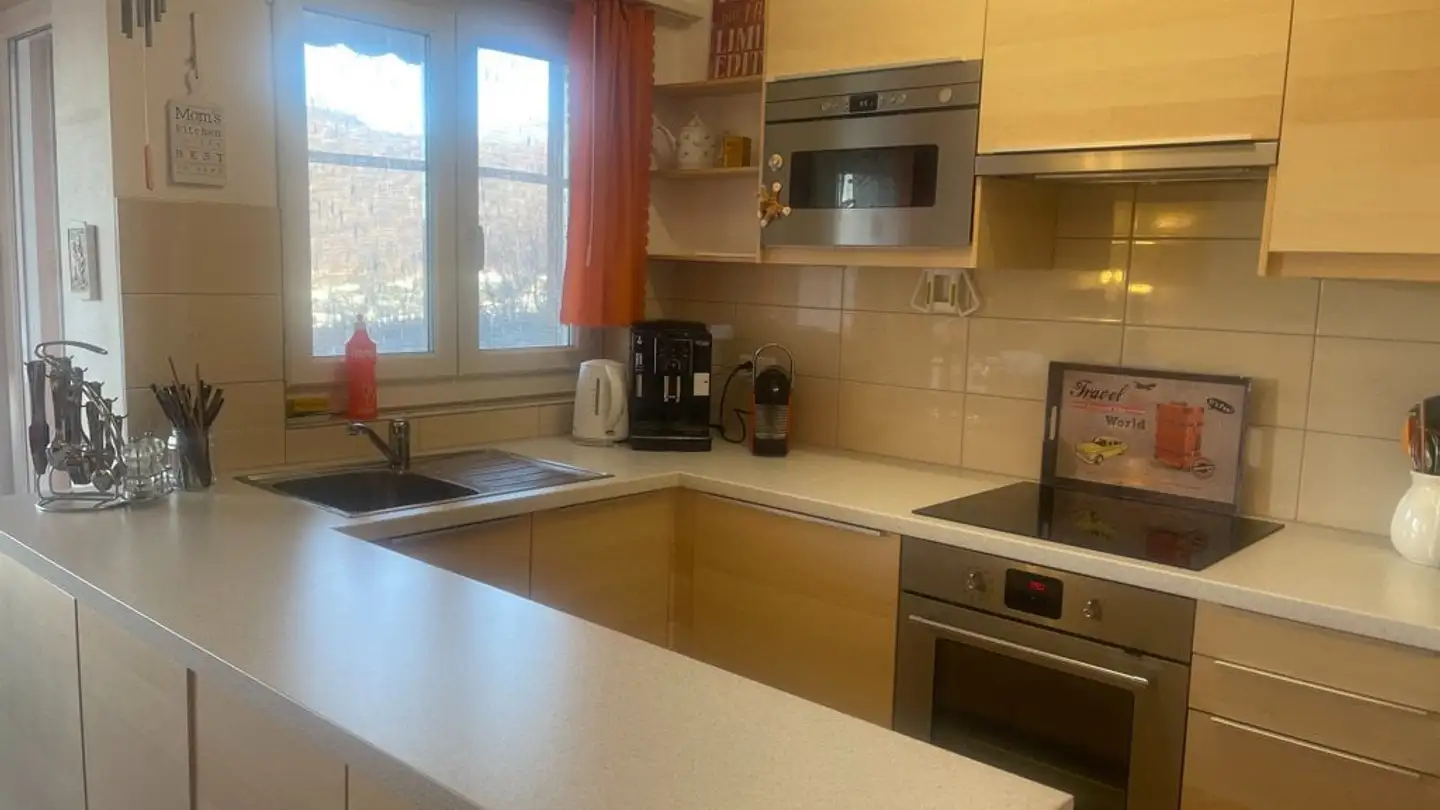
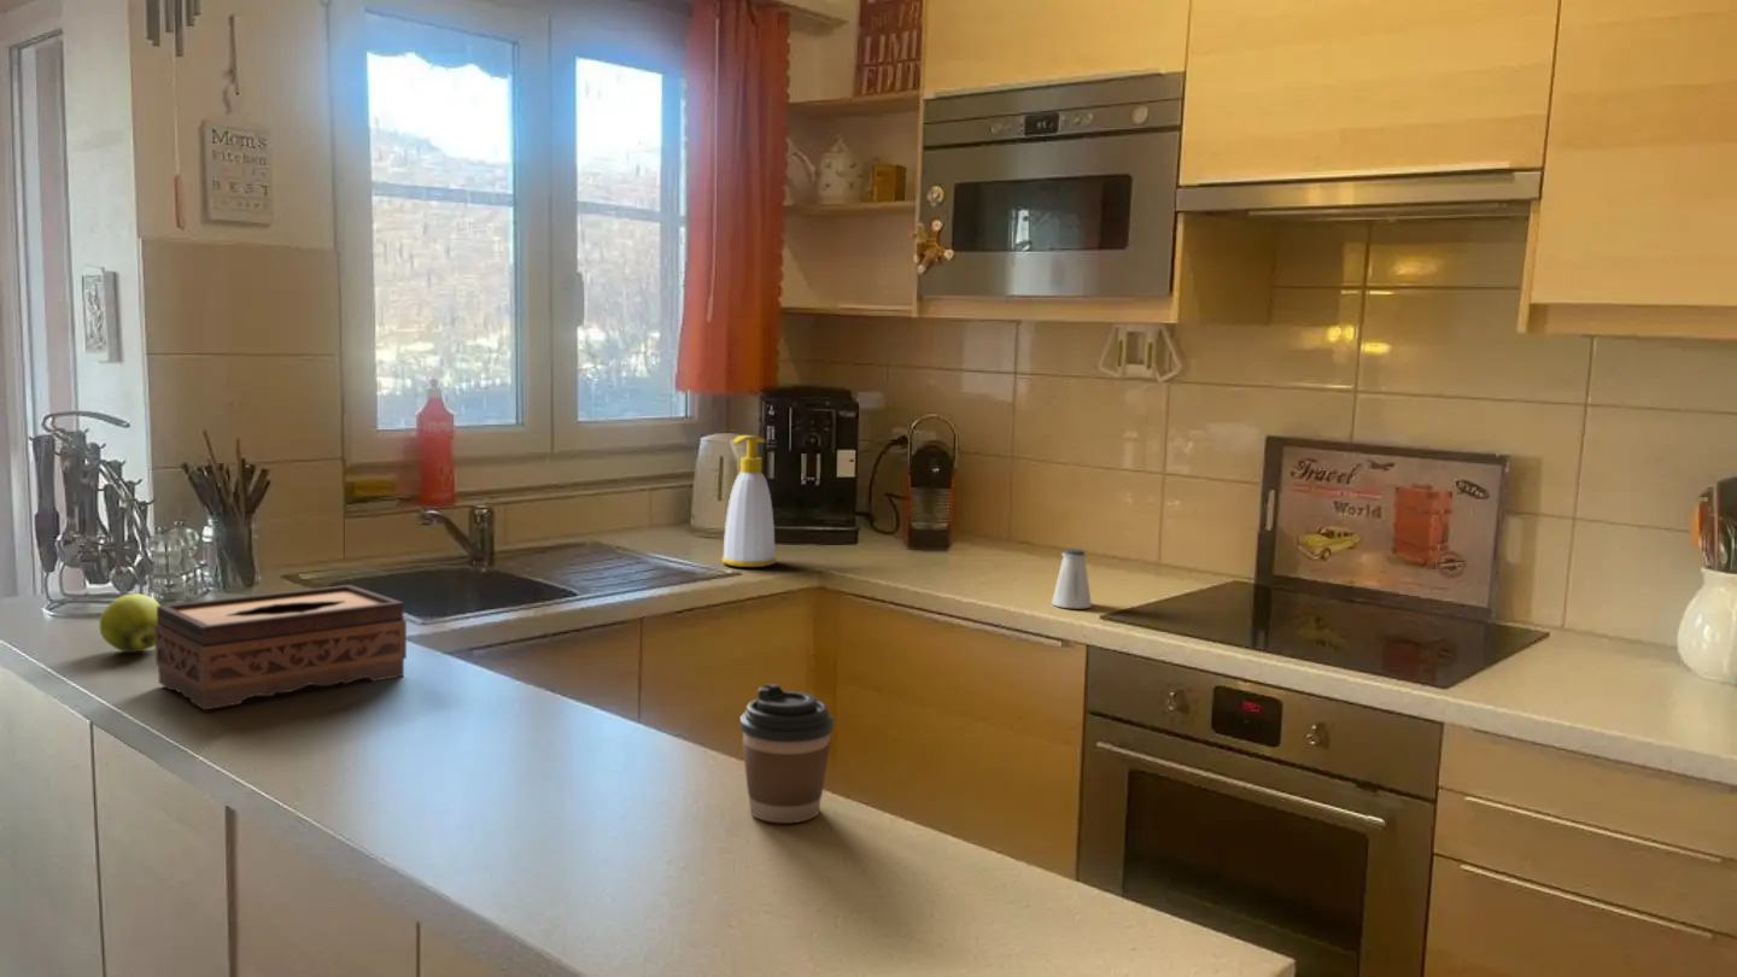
+ soap bottle (749, 499)
+ apple (133, 622)
+ coffee cup (785, 750)
+ saltshaker (1072, 577)
+ tissue box (282, 642)
